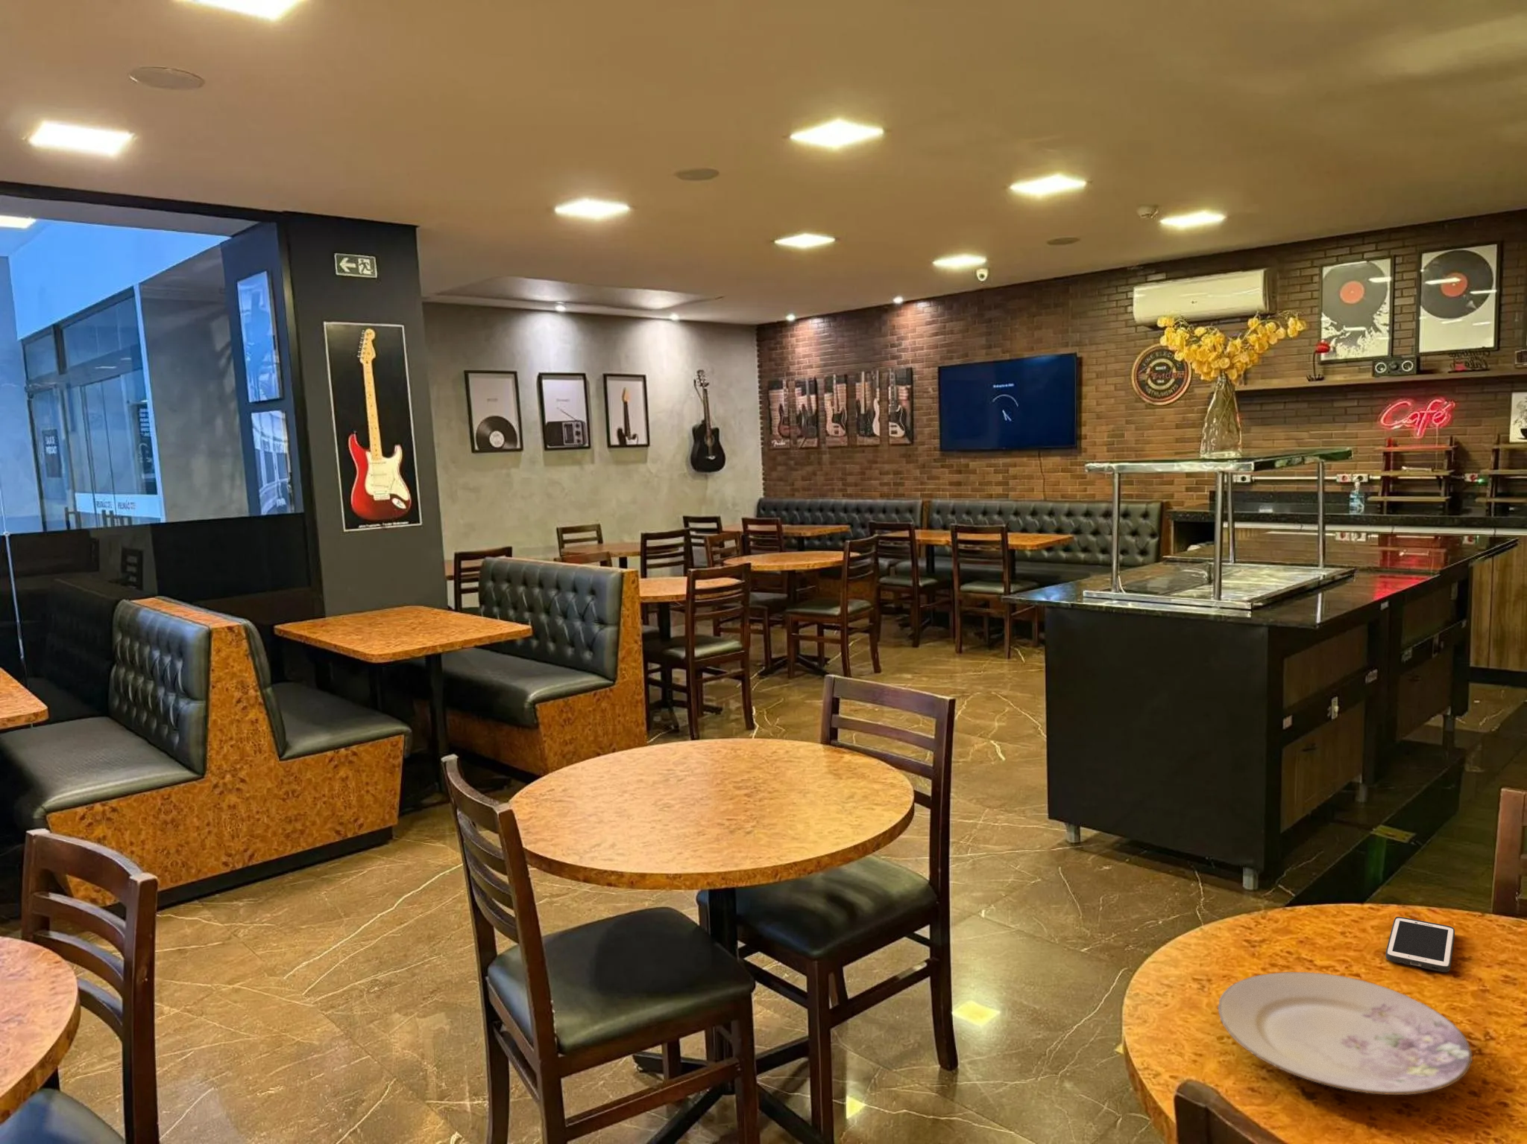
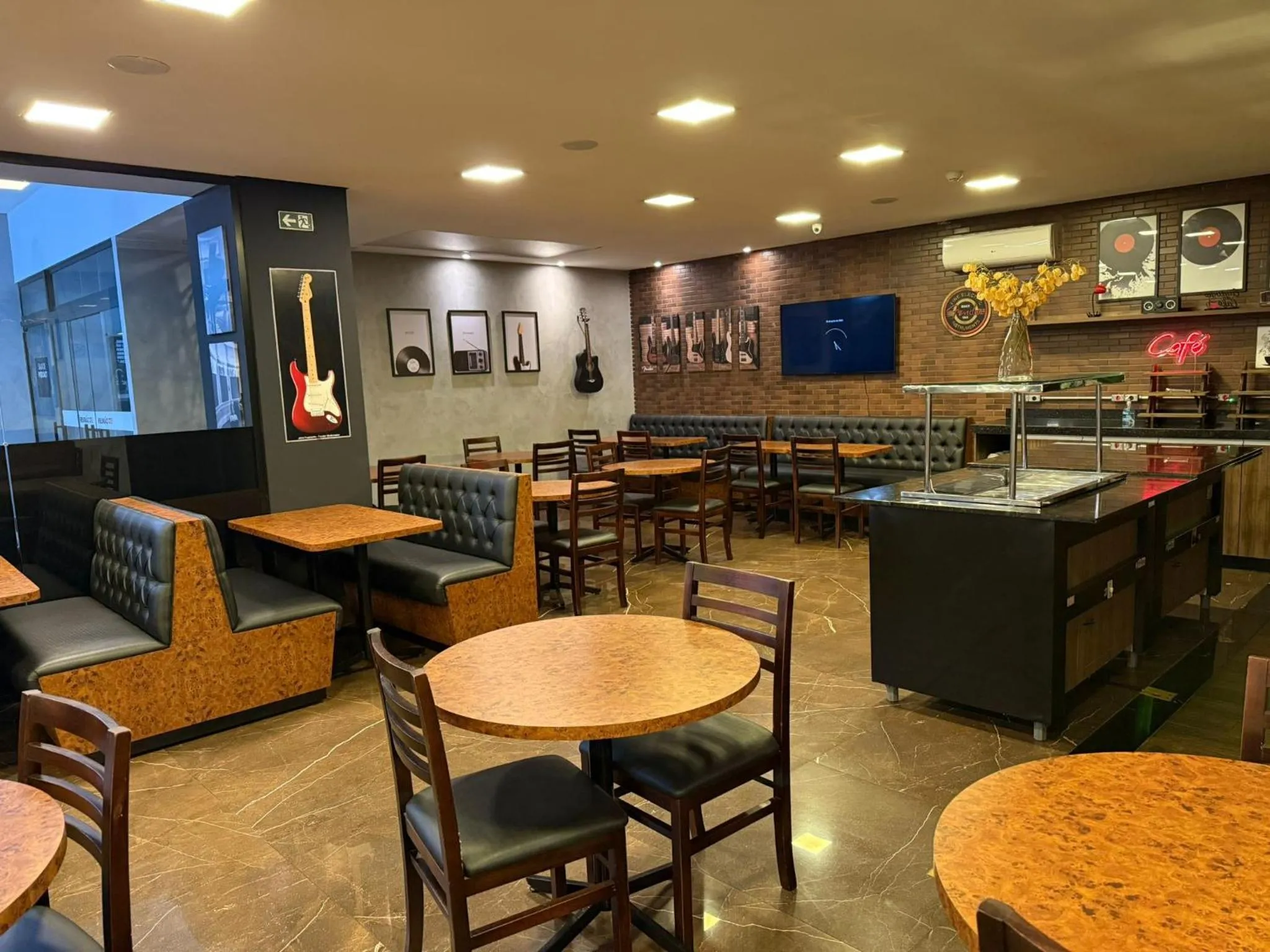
- cell phone (1420, 943)
- plate (1337, 1036)
